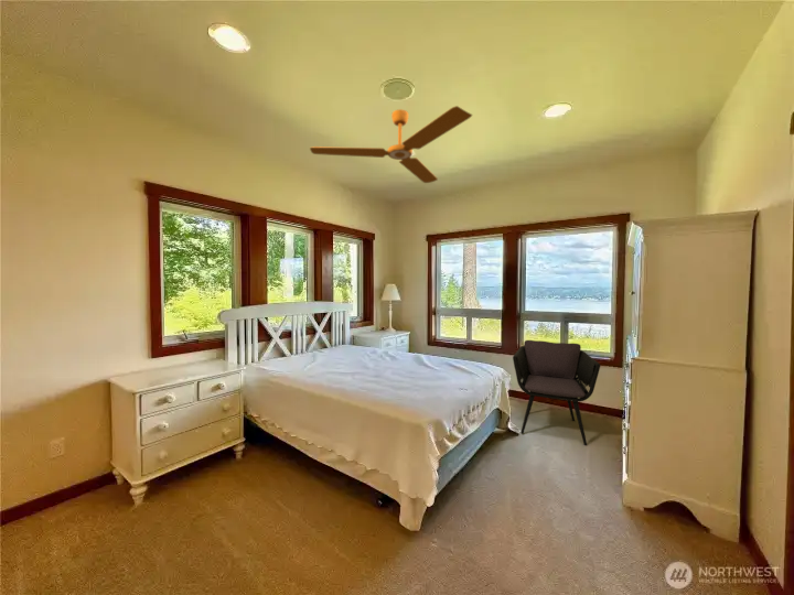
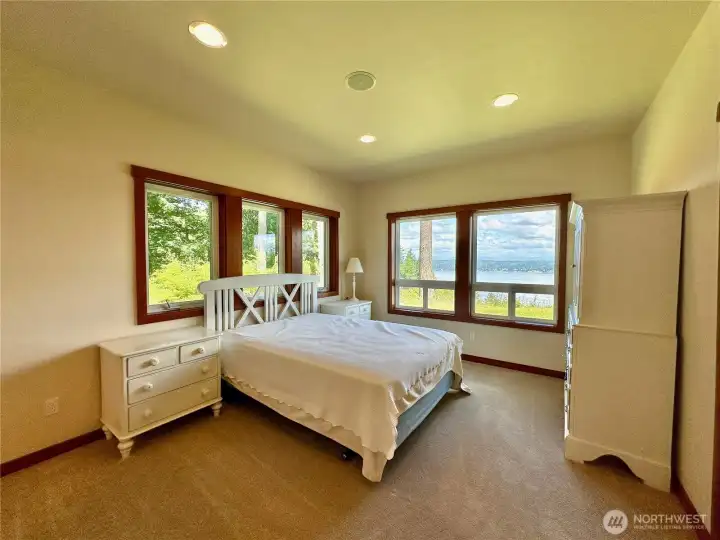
- ceiling fan (380, 148)
- armchair (551, 385)
